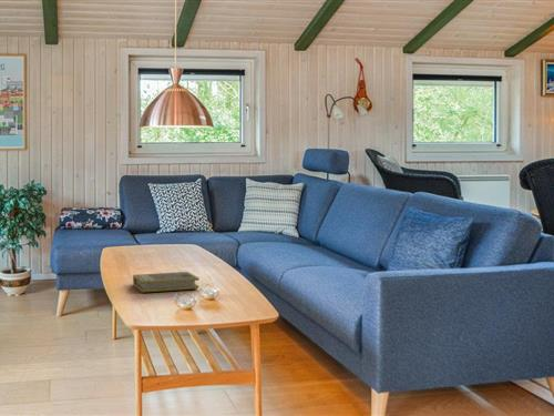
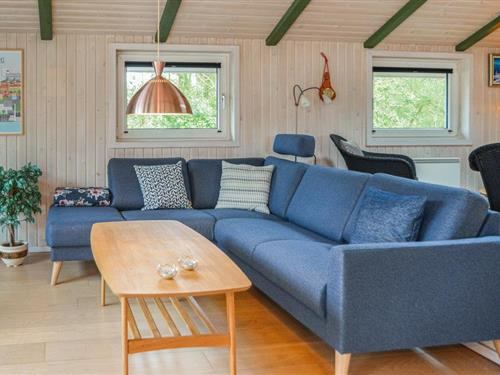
- book (165, 281)
